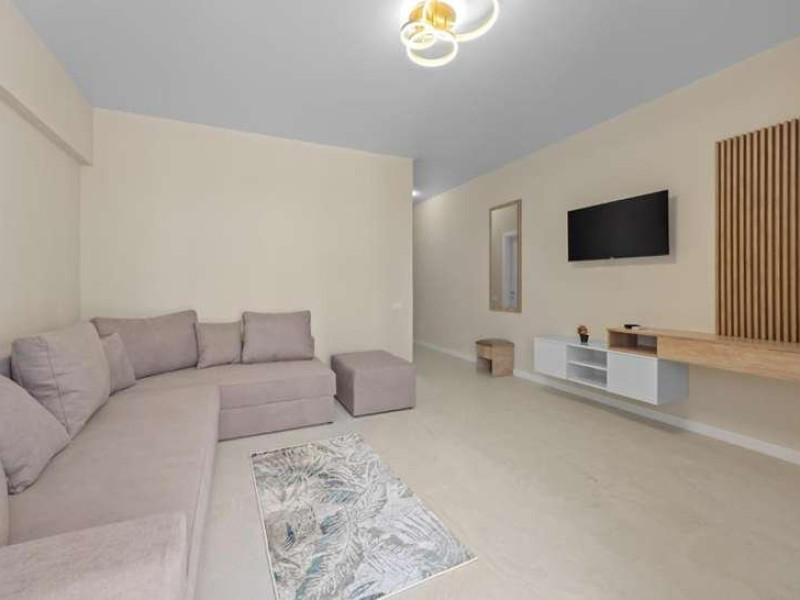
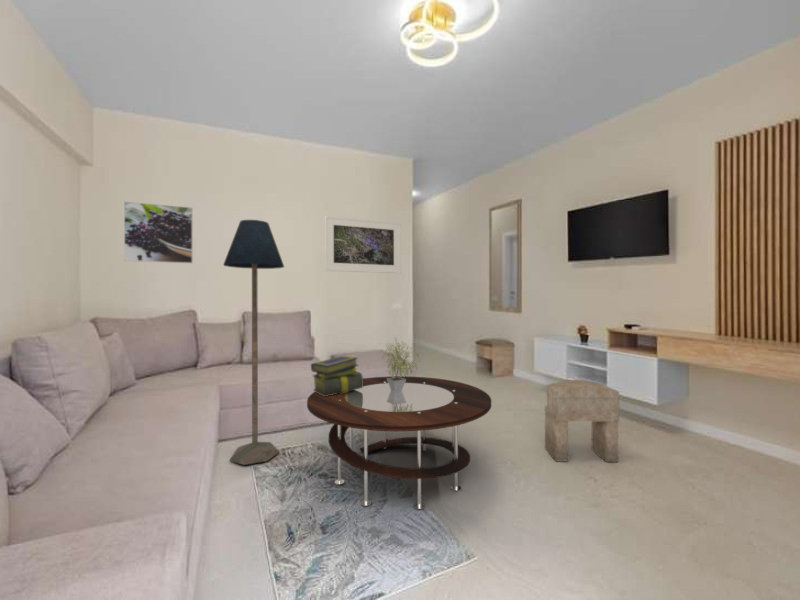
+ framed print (364, 245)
+ floor lamp (254, 338)
+ stack of books (336, 374)
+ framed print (159, 233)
+ coffee table (399, 430)
+ stool (580, 418)
+ potted plant (400, 363)
